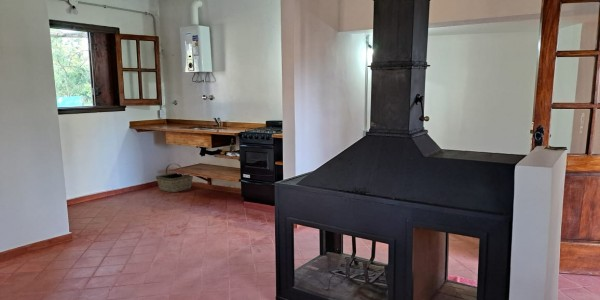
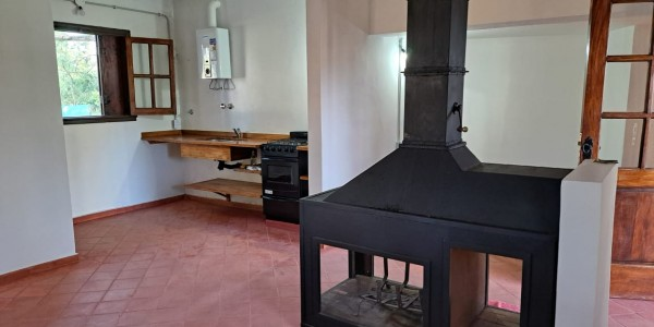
- basket (175, 176)
